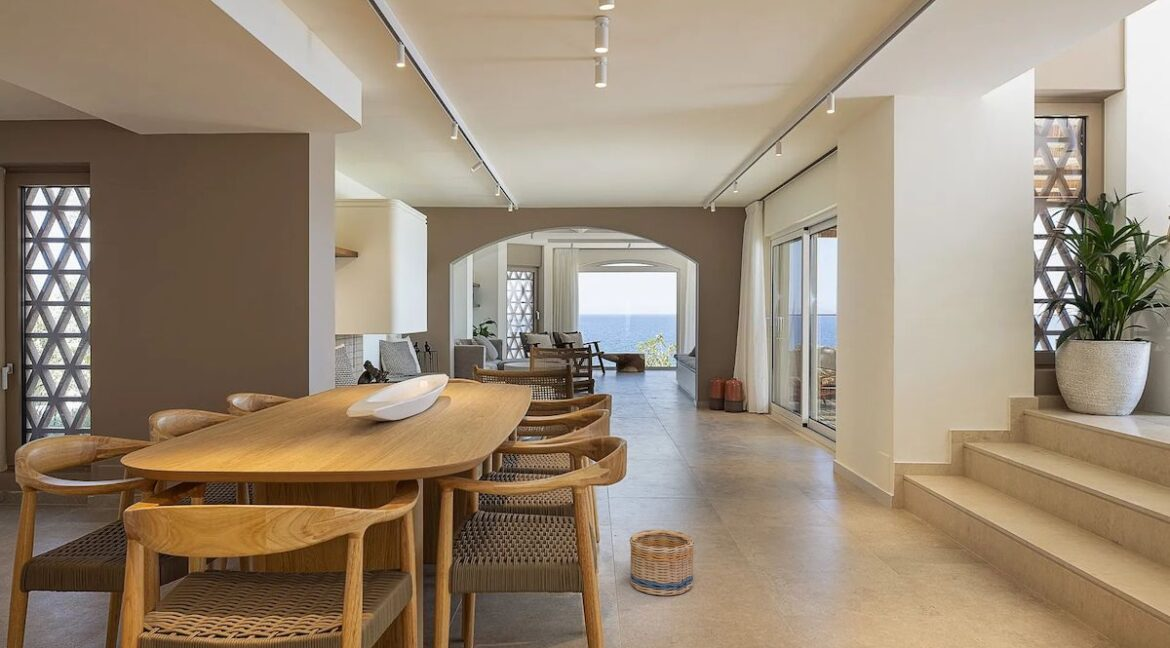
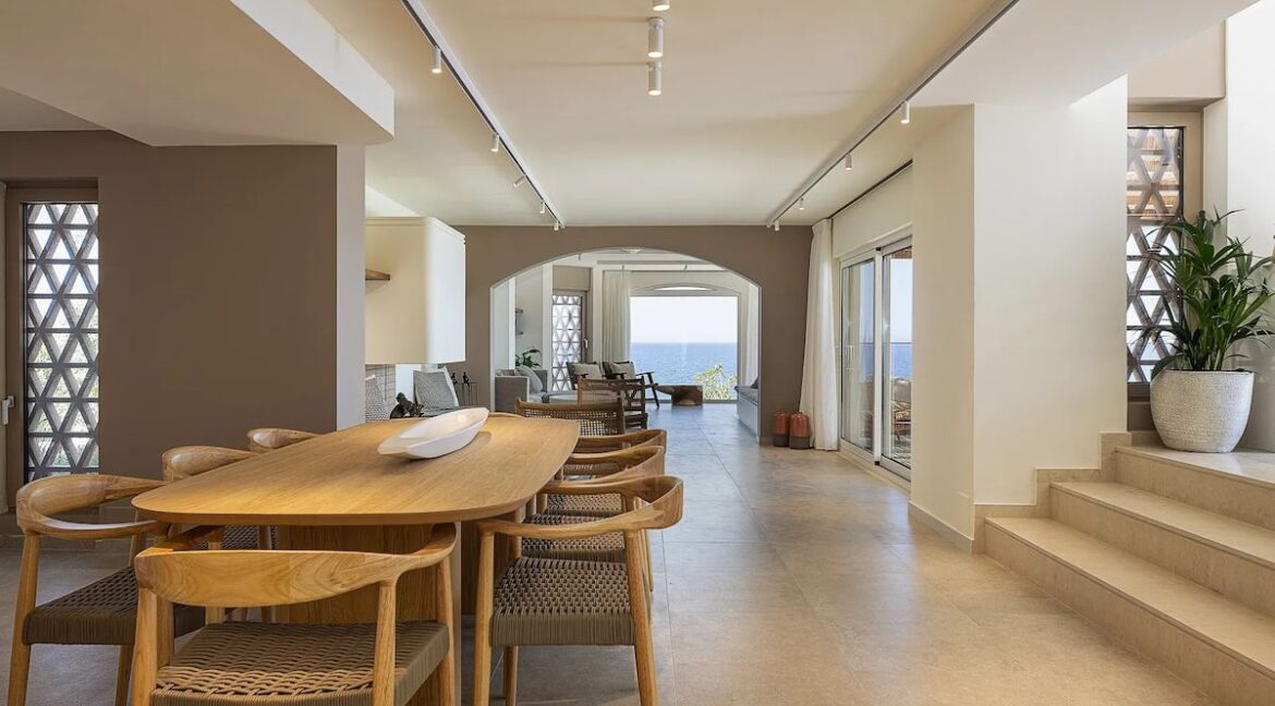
- basket (661, 561)
